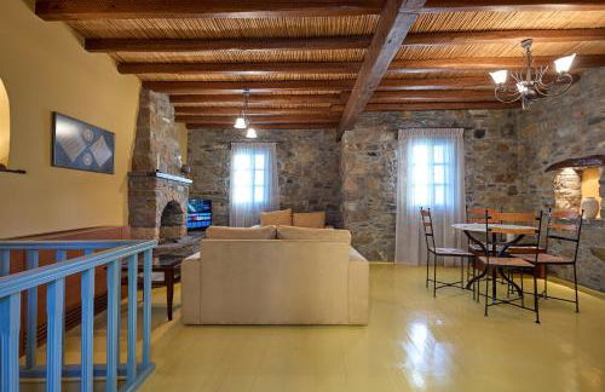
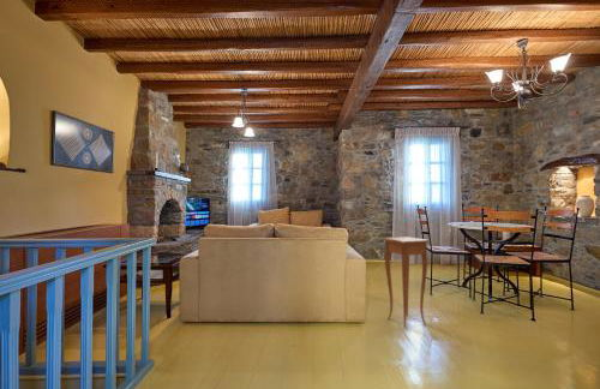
+ side table (406, 280)
